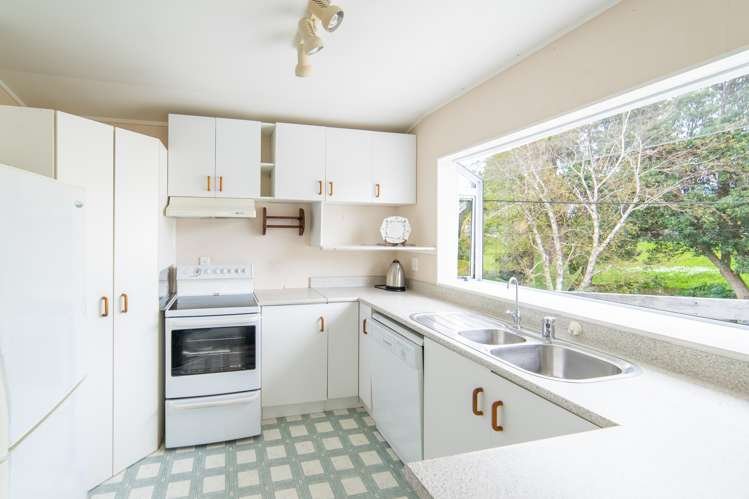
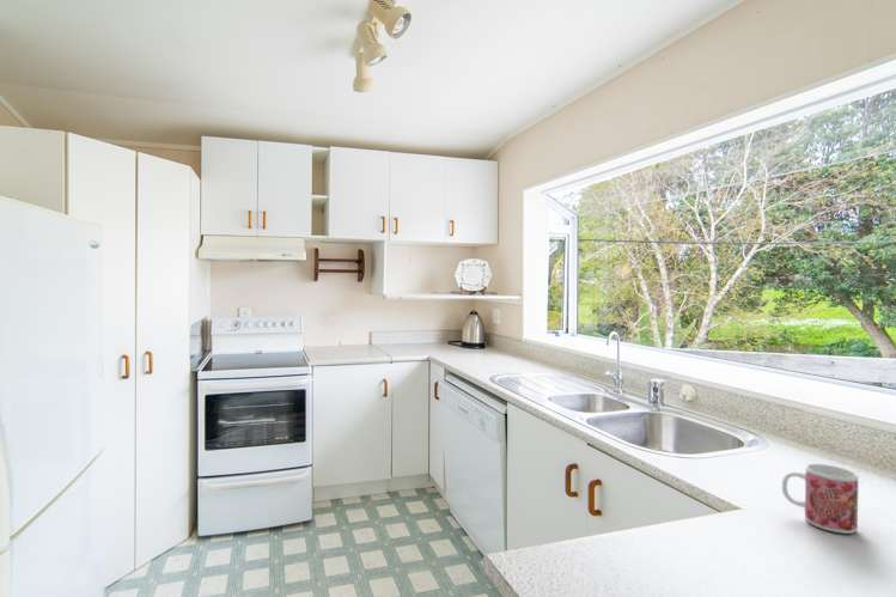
+ mug (818, 493)
